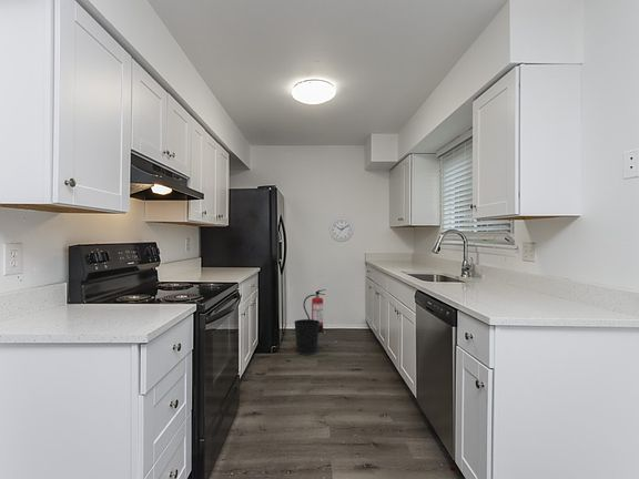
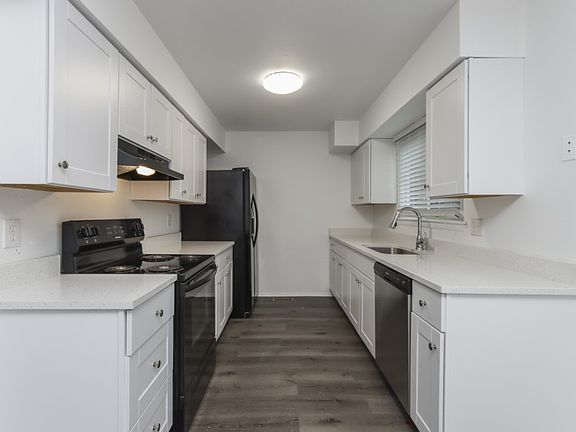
- wall clock (341, 230)
- wastebasket (306, 336)
- fire extinguisher (314, 309)
